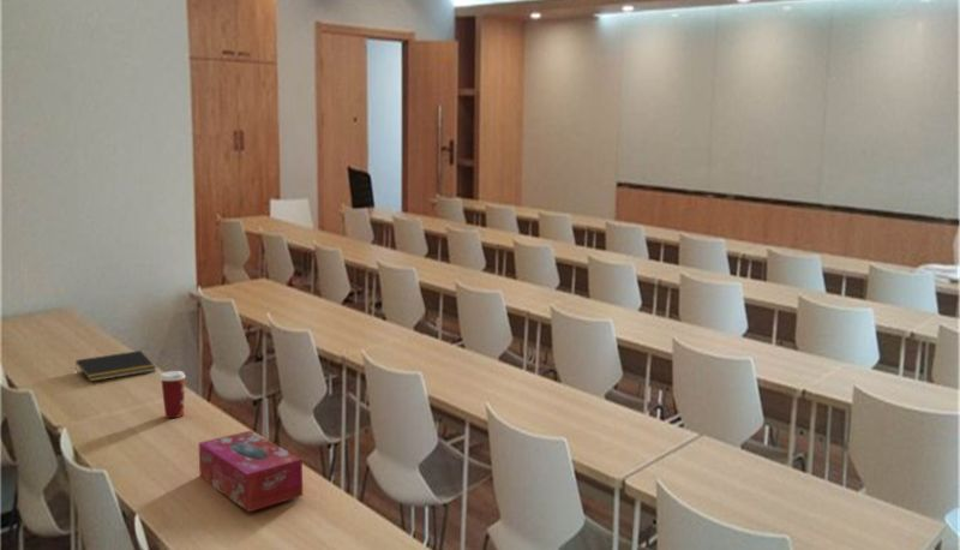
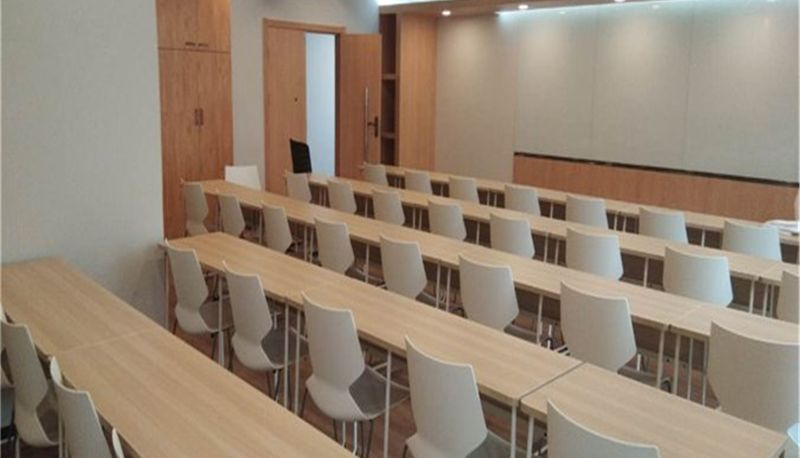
- paper cup (173, 394)
- notepad (116, 365)
- tissue box (248, 468)
